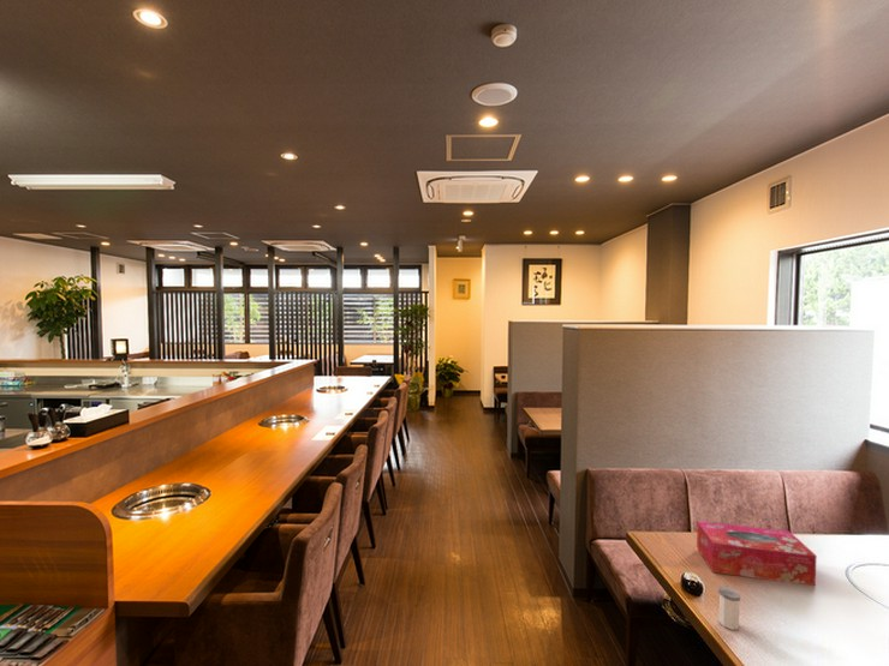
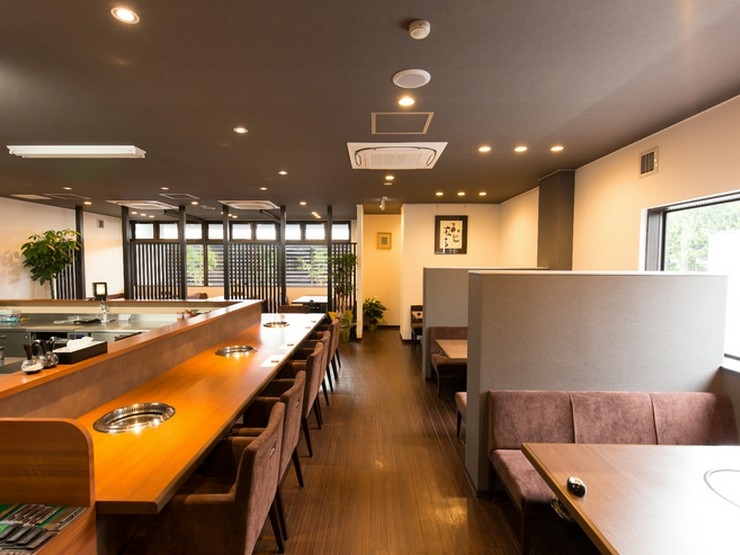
- tissue box (751, 551)
- salt shaker (728, 607)
